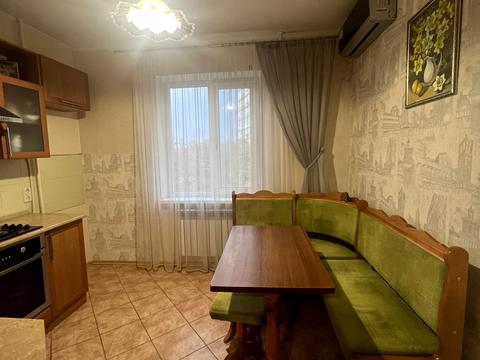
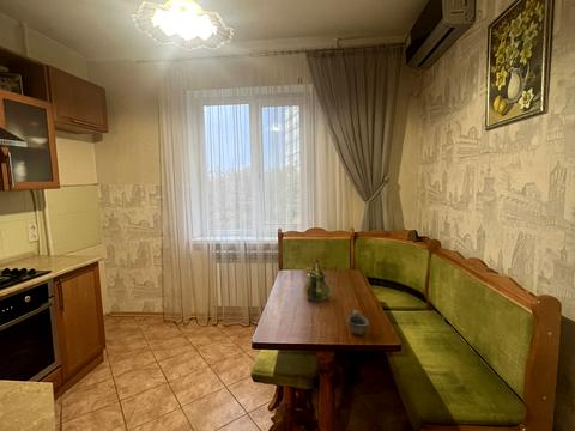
+ teapot (316, 277)
+ cup (358, 323)
